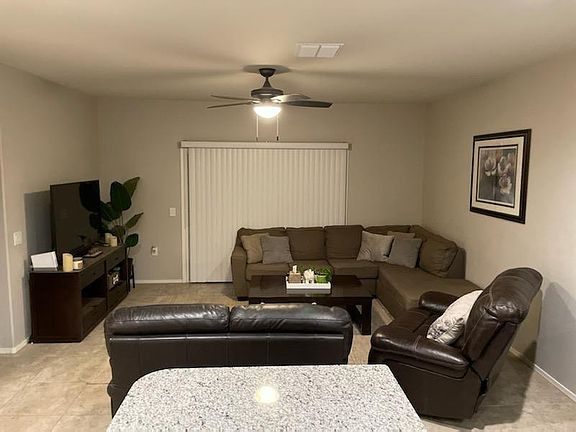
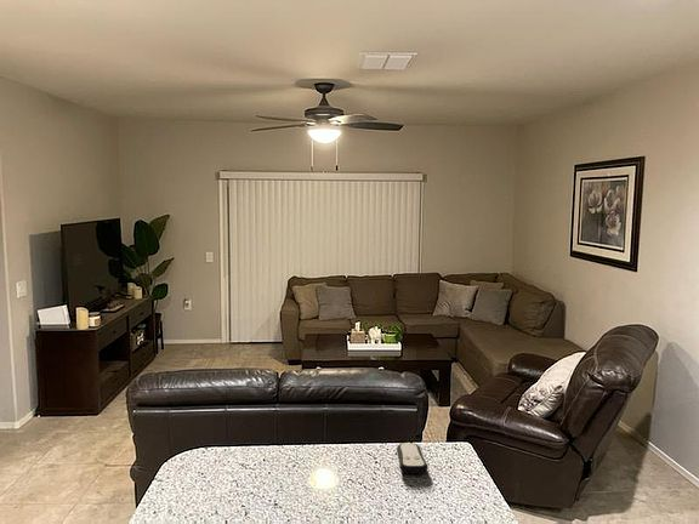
+ remote control (410, 456)
